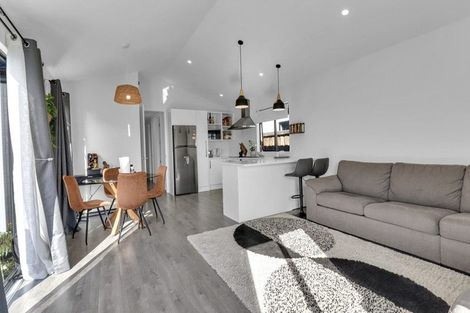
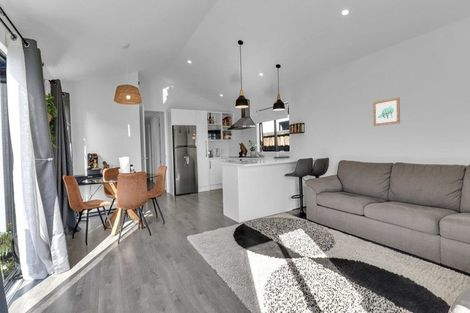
+ wall art (386, 112)
